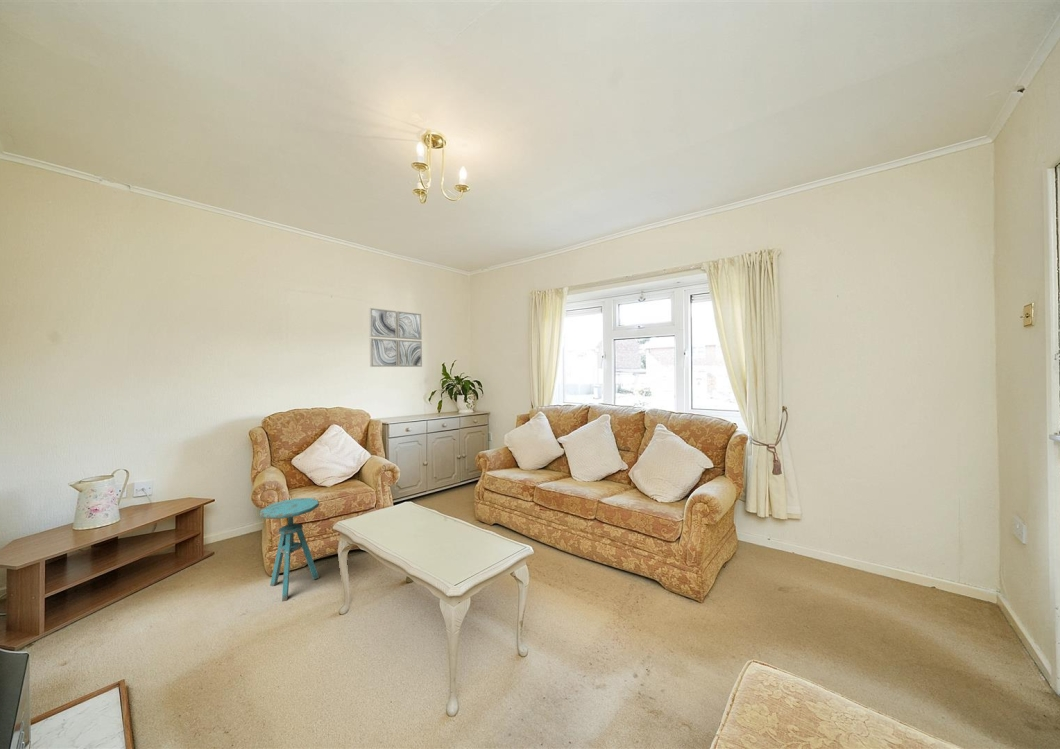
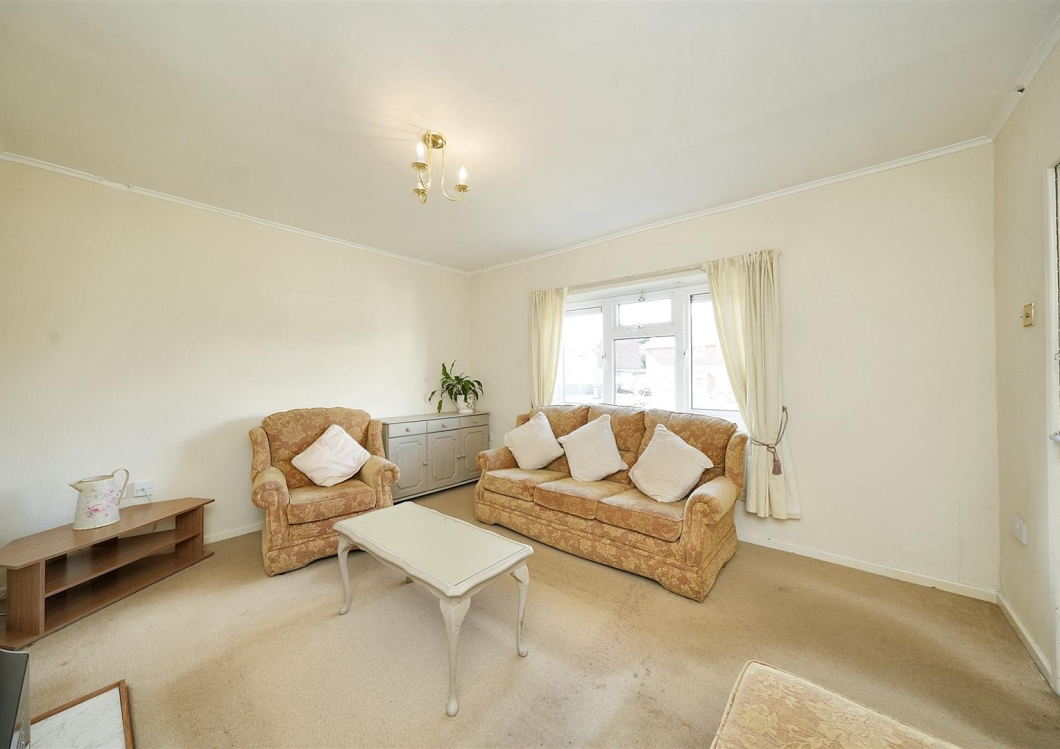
- wall art (396, 337)
- side table (291, 546)
